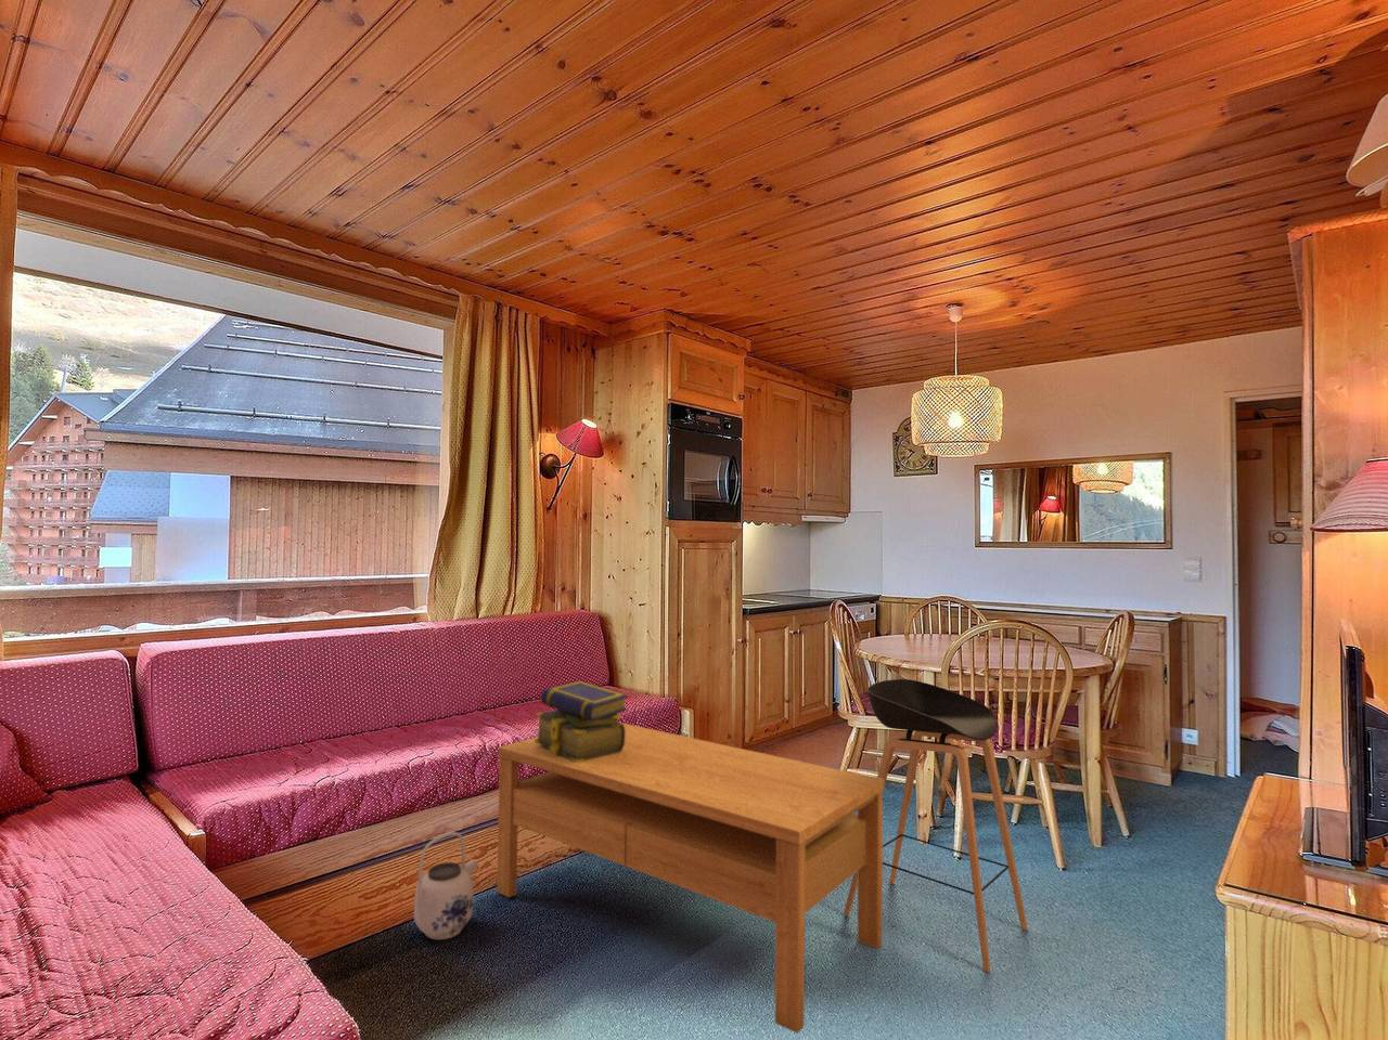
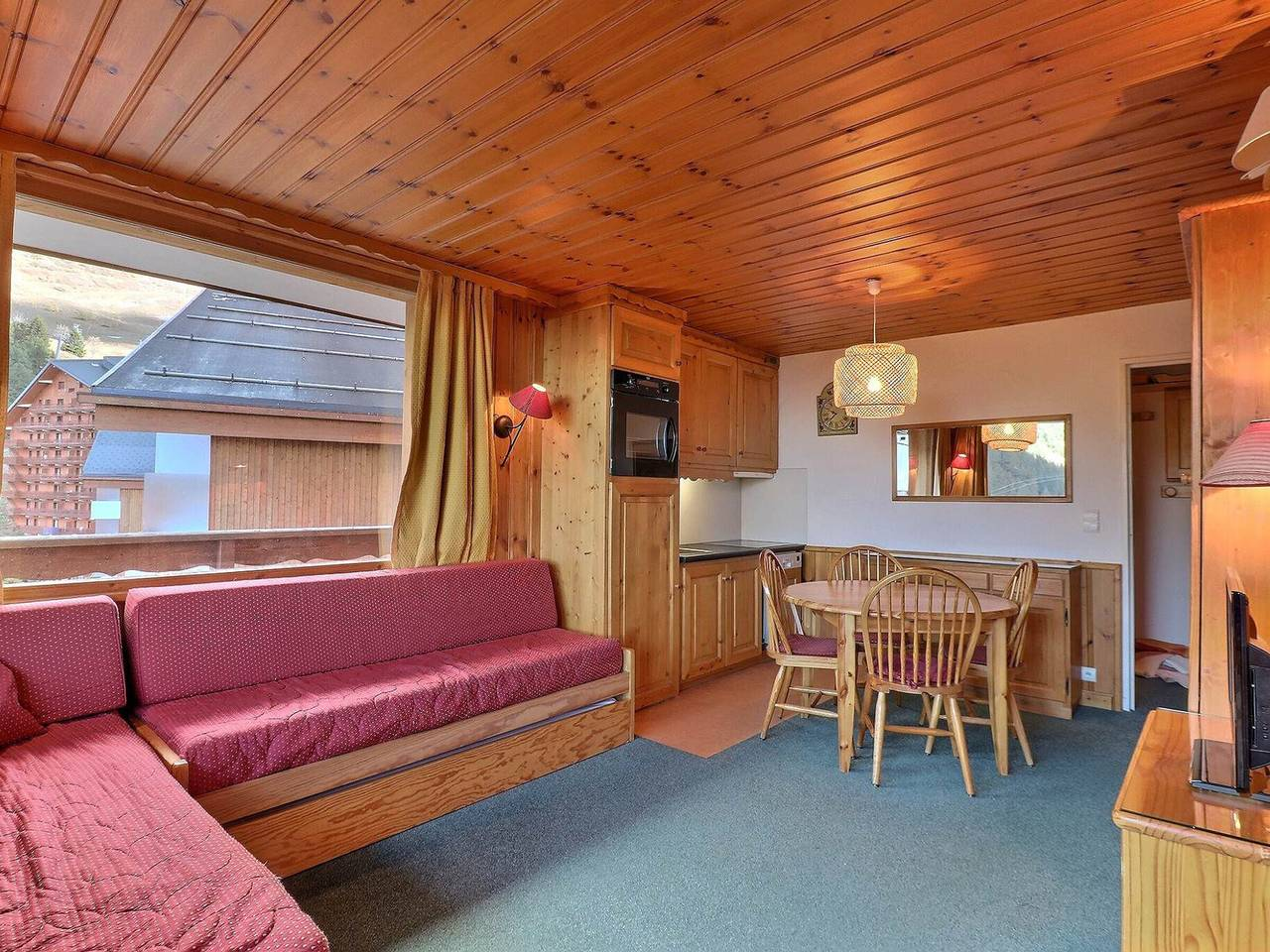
- teapot (448, 879)
- stool (909, 799)
- coffee table (678, 839)
- stack of books (584, 717)
